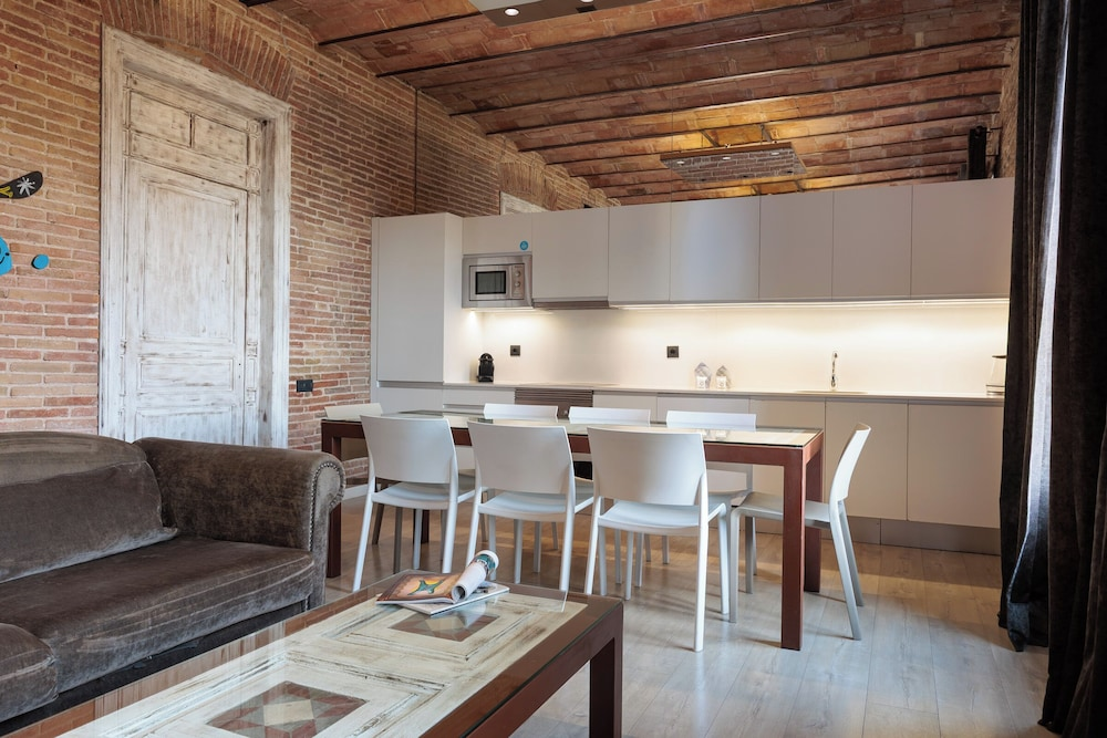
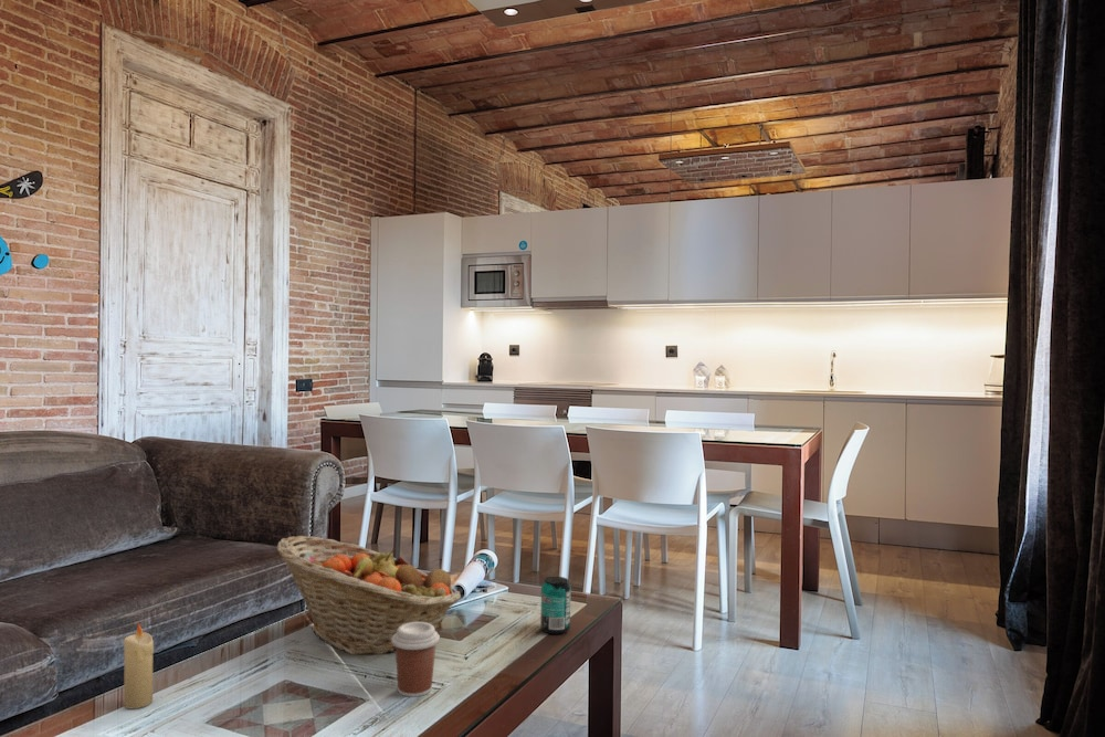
+ coffee cup (414, 659)
+ beverage can (556, 604)
+ candle (138, 662)
+ fruit basket (368, 585)
